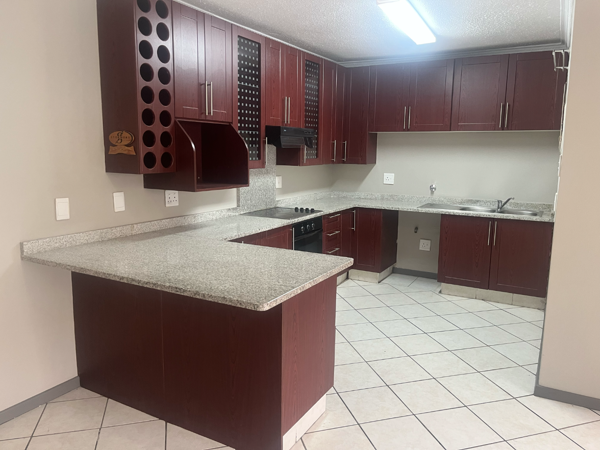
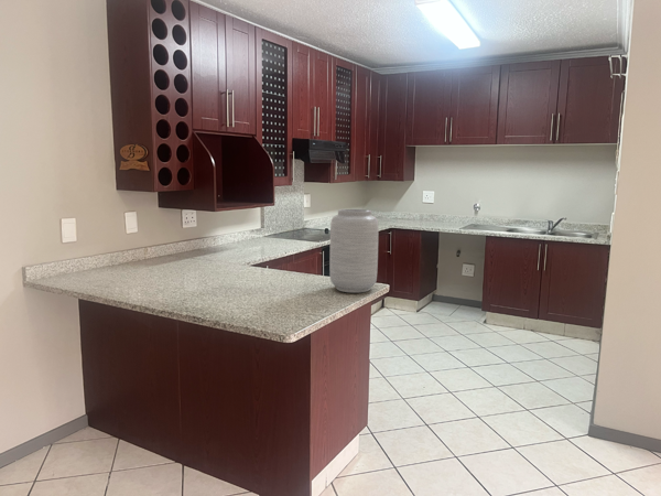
+ vase (354, 249)
